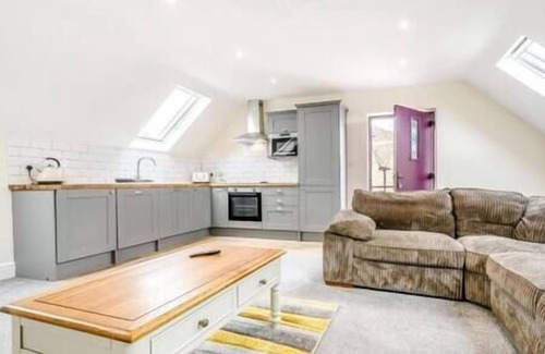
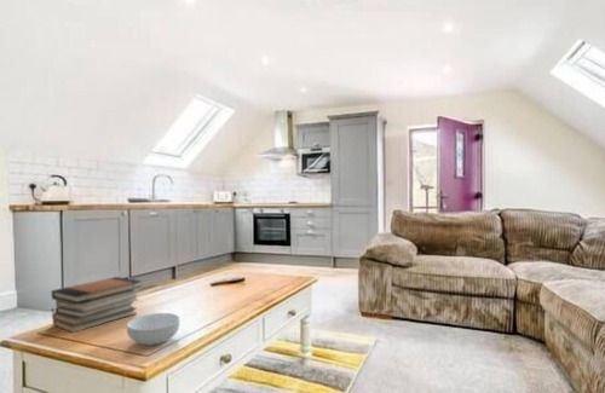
+ book stack (98, 301)
+ cereal bowl (154, 330)
